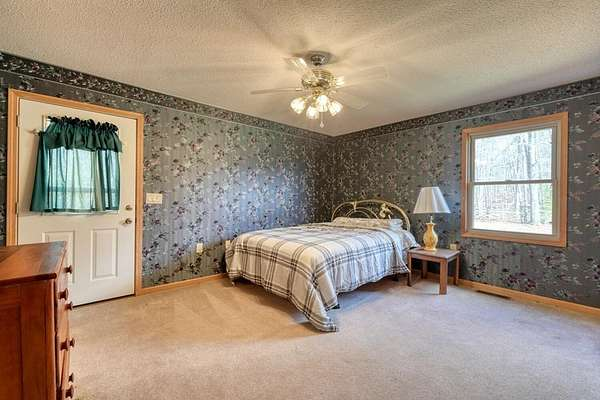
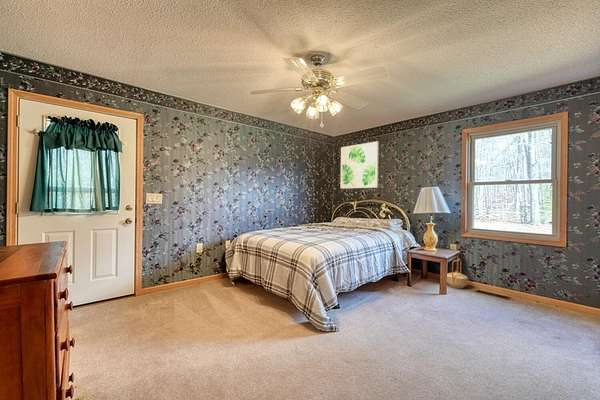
+ basket (456, 272)
+ wall art (358, 166)
